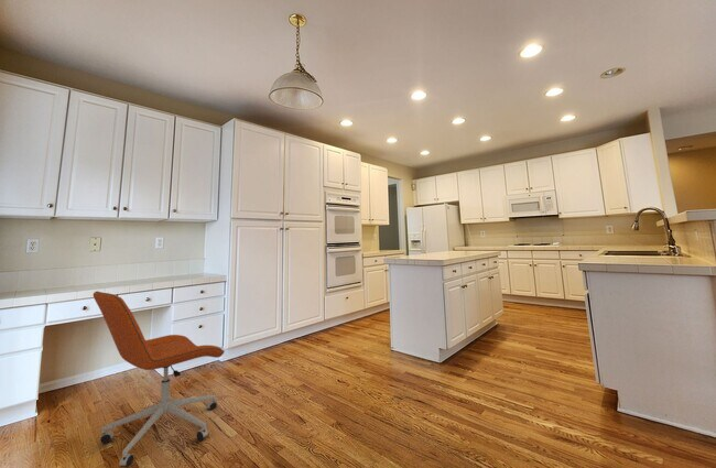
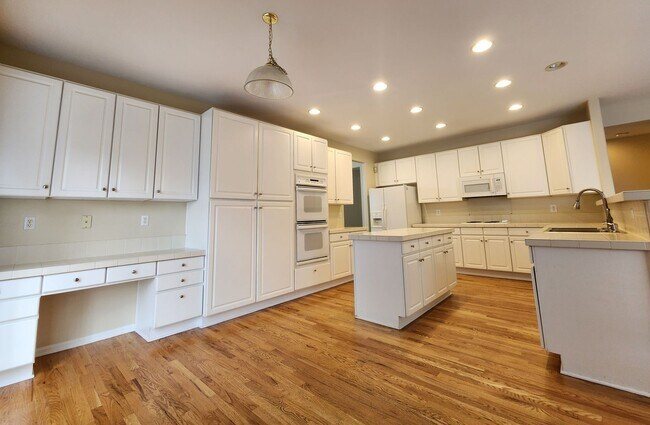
- office chair (164, 357)
